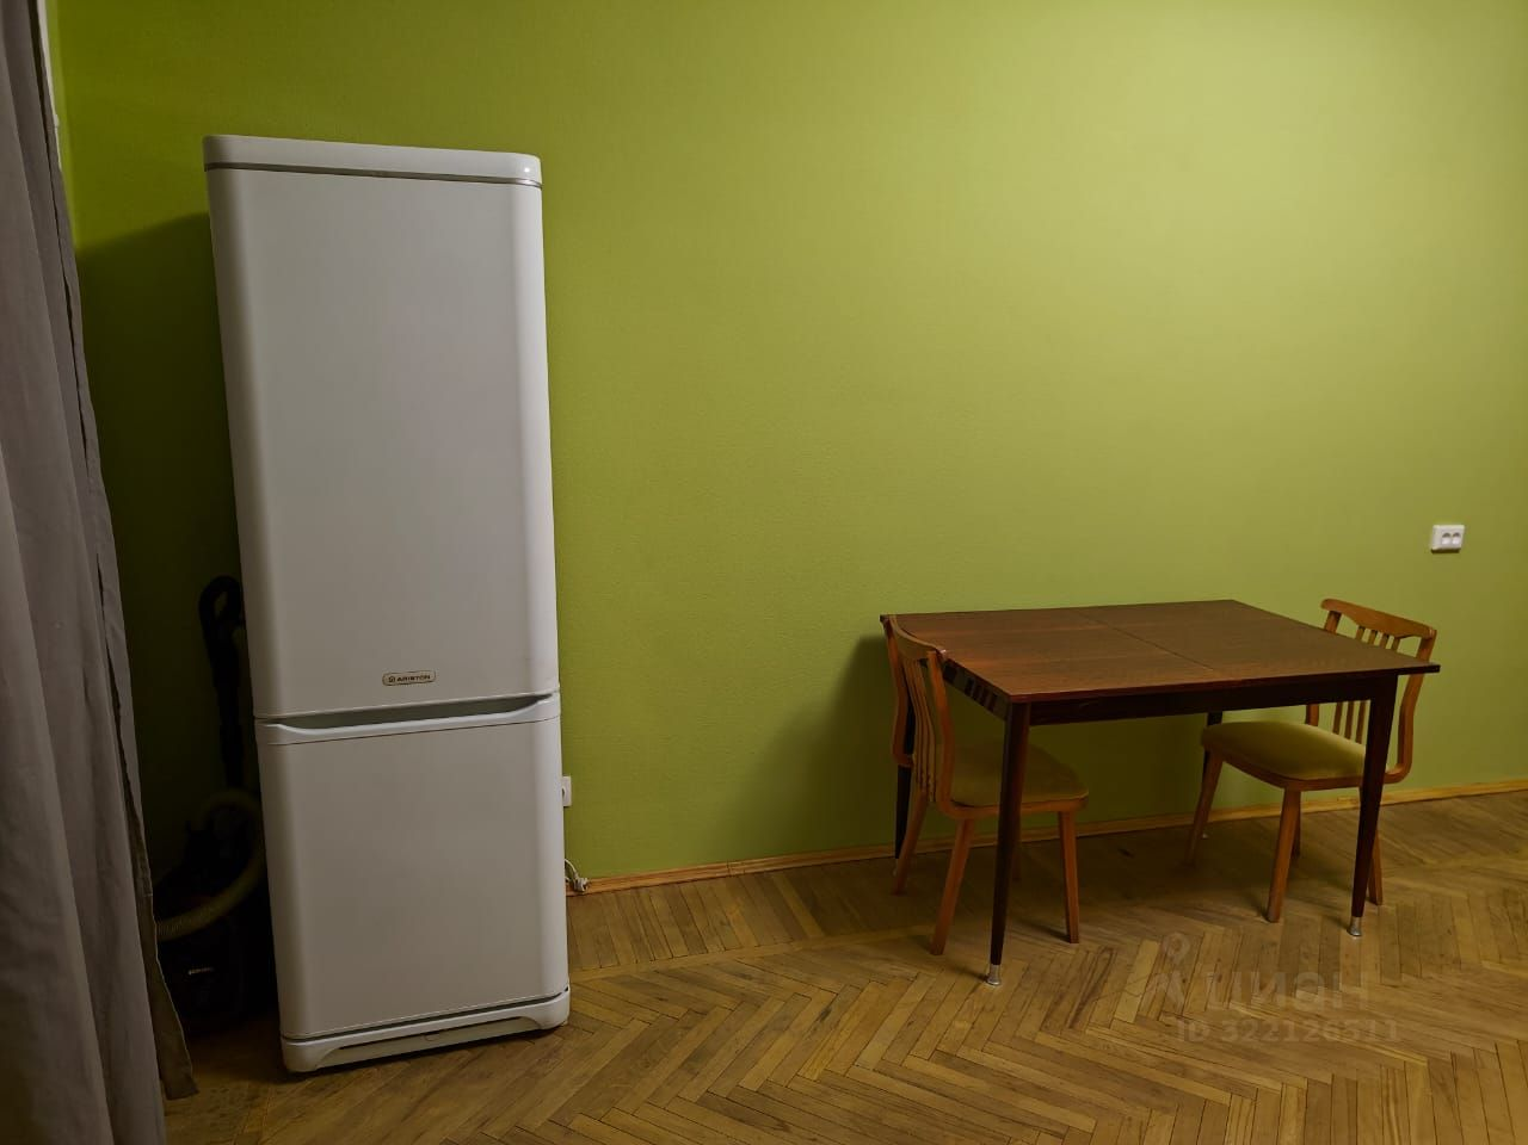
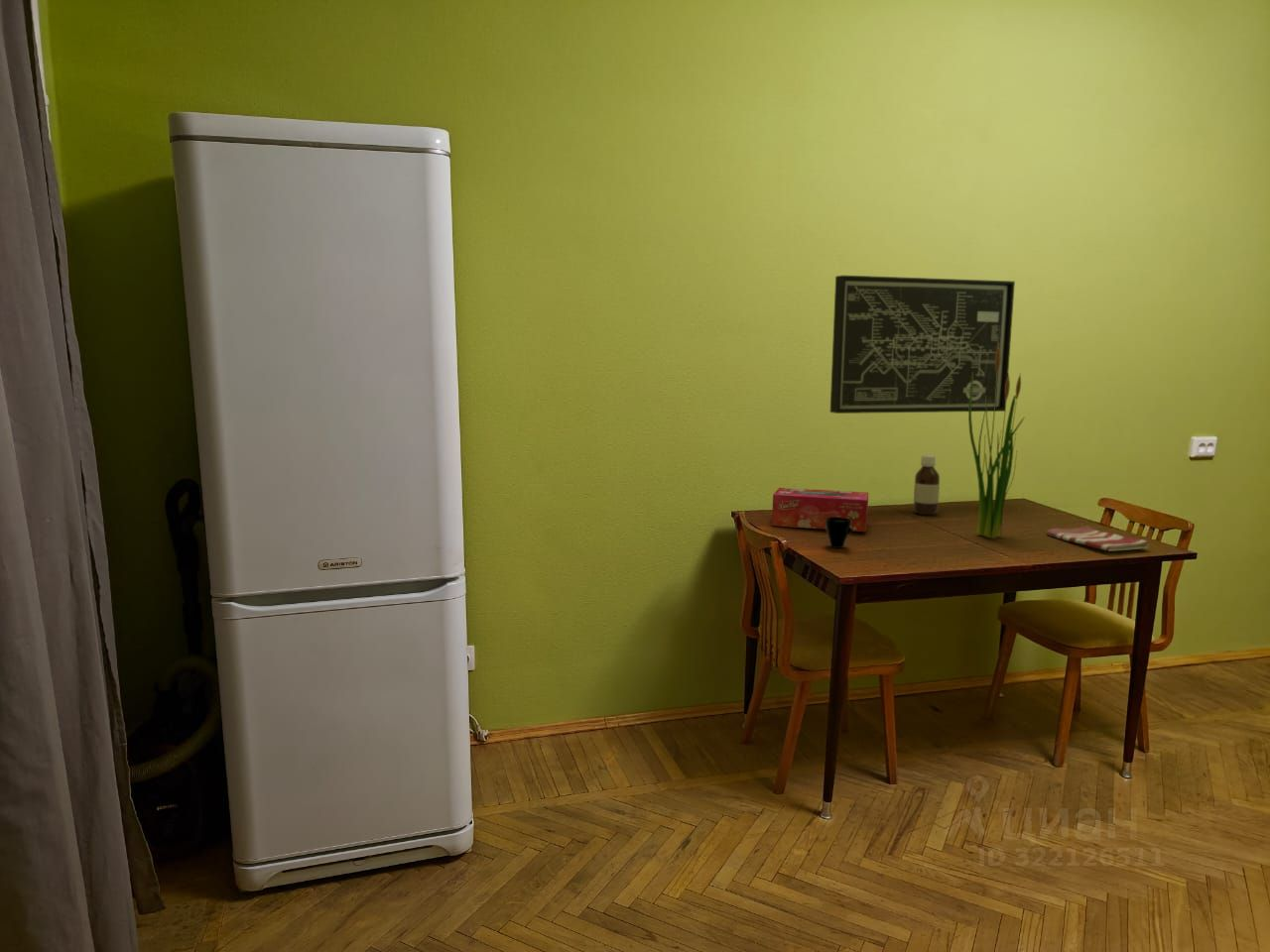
+ wall art (923, 345)
+ cup (840, 534)
+ dish towel (1095, 537)
+ plant (1002, 440)
+ bottle (927, 484)
+ tissue box (821, 509)
